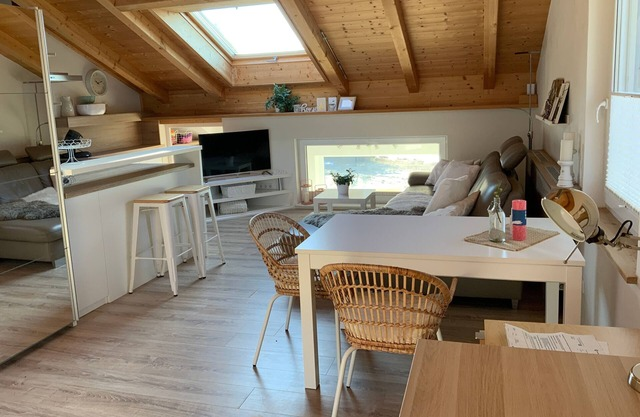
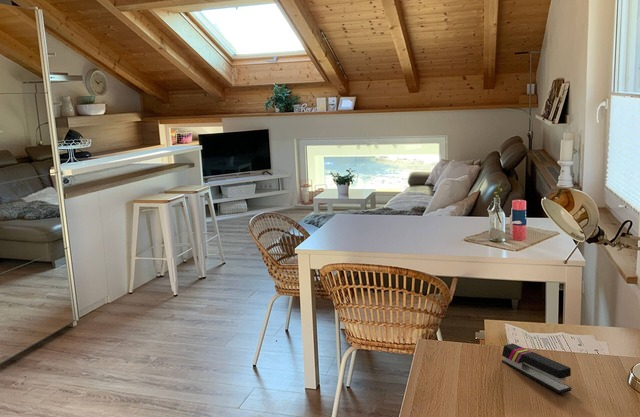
+ stapler (534, 364)
